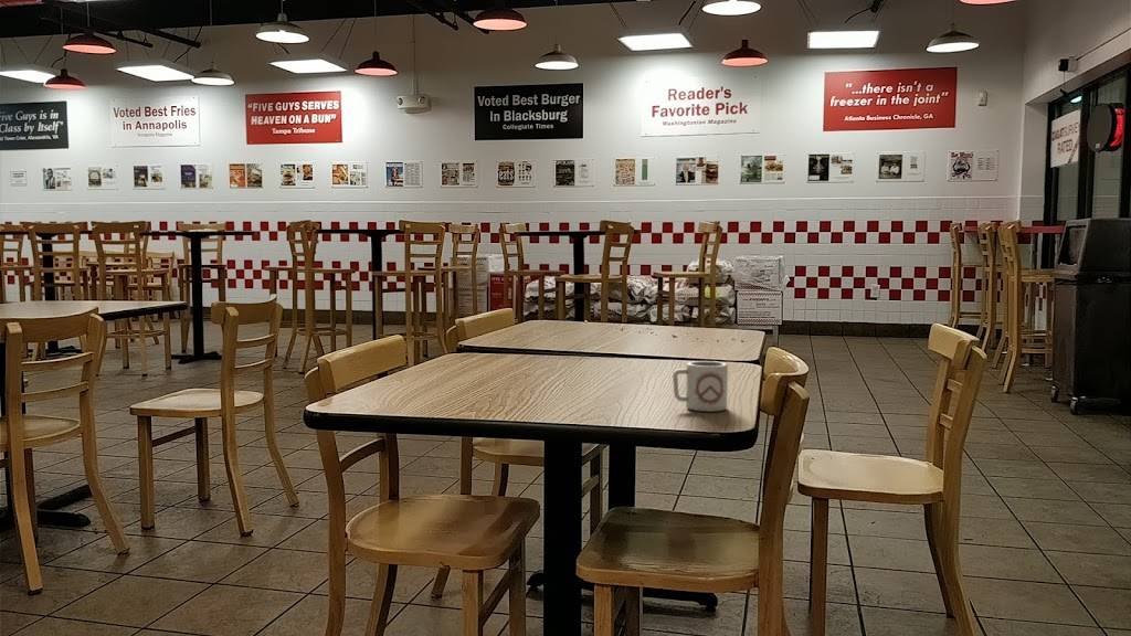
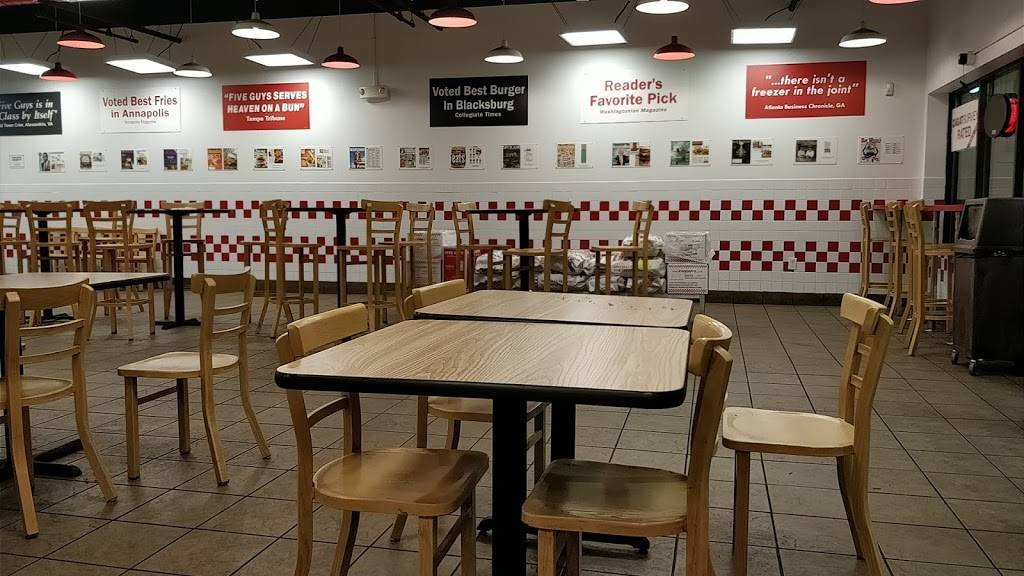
- cup (699, 385)
